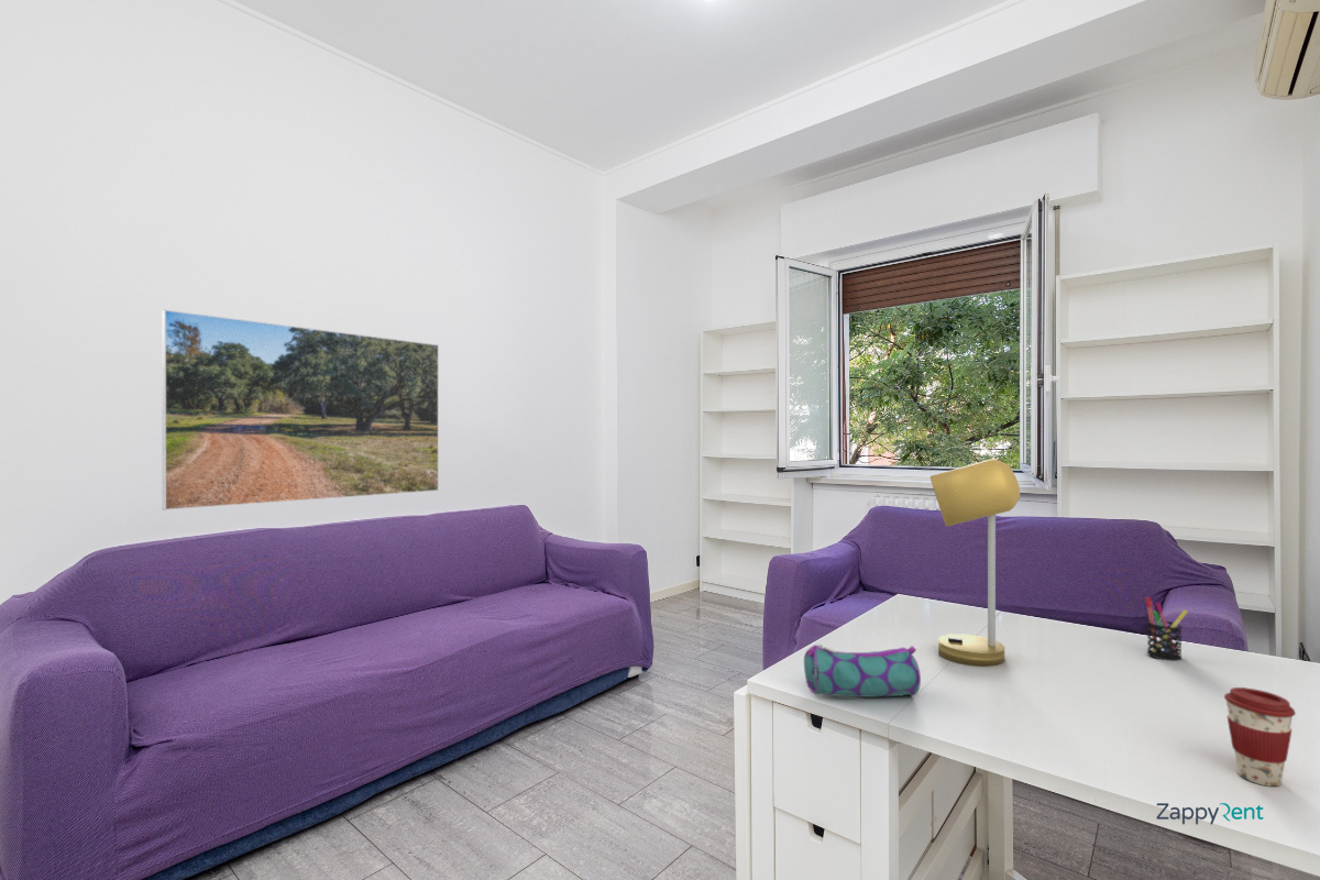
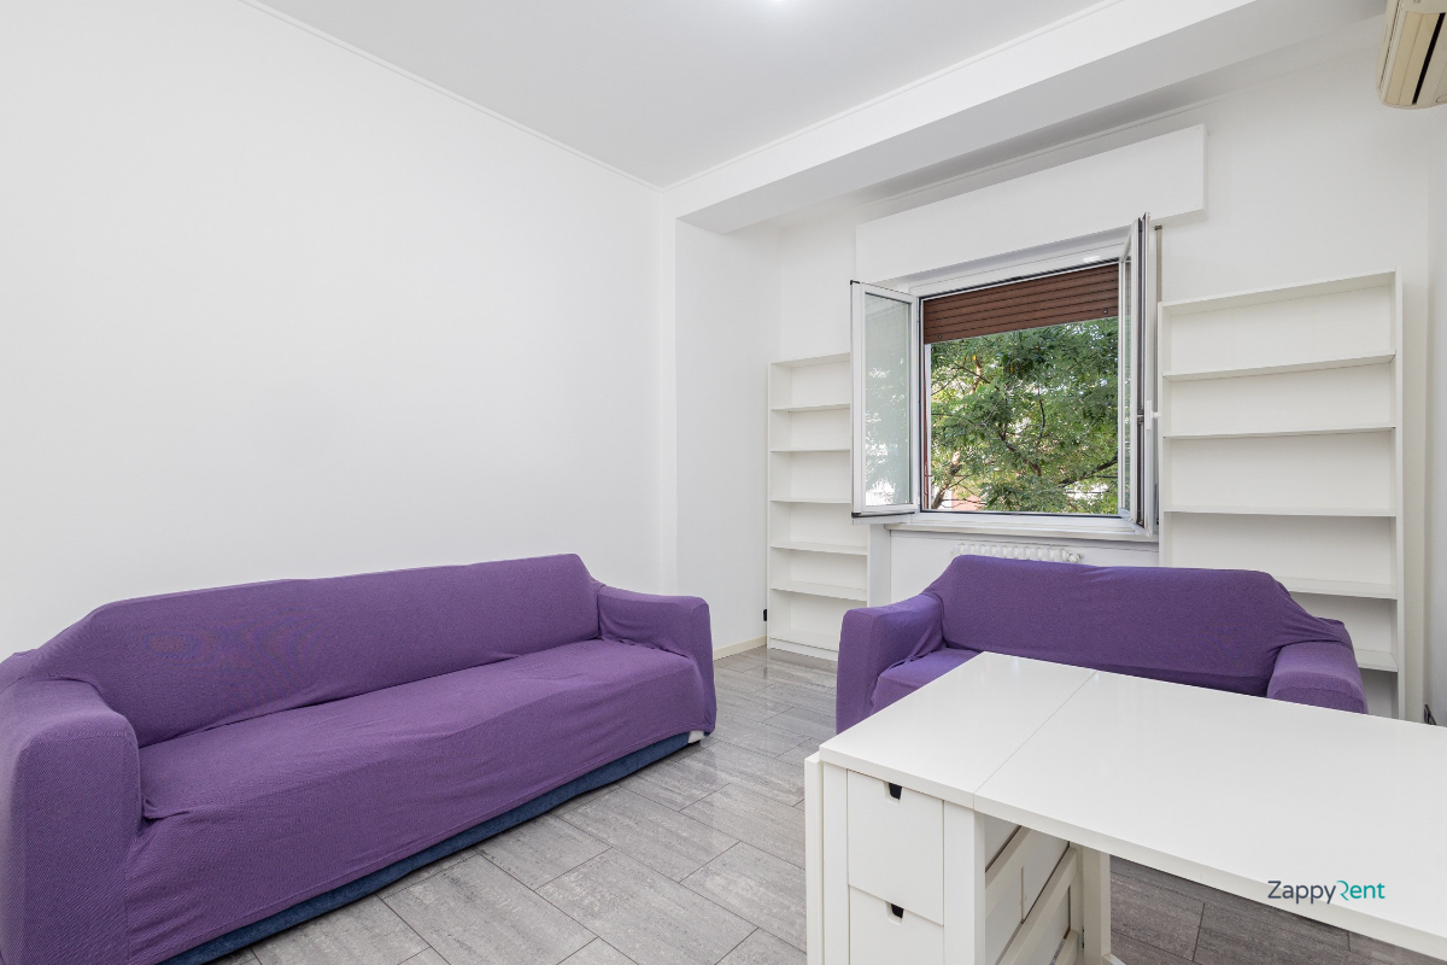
- desk lamp (988, 557)
- pen holder (1160, 628)
- coffee cup (1258, 736)
- pencil case (860, 670)
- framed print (321, 414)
